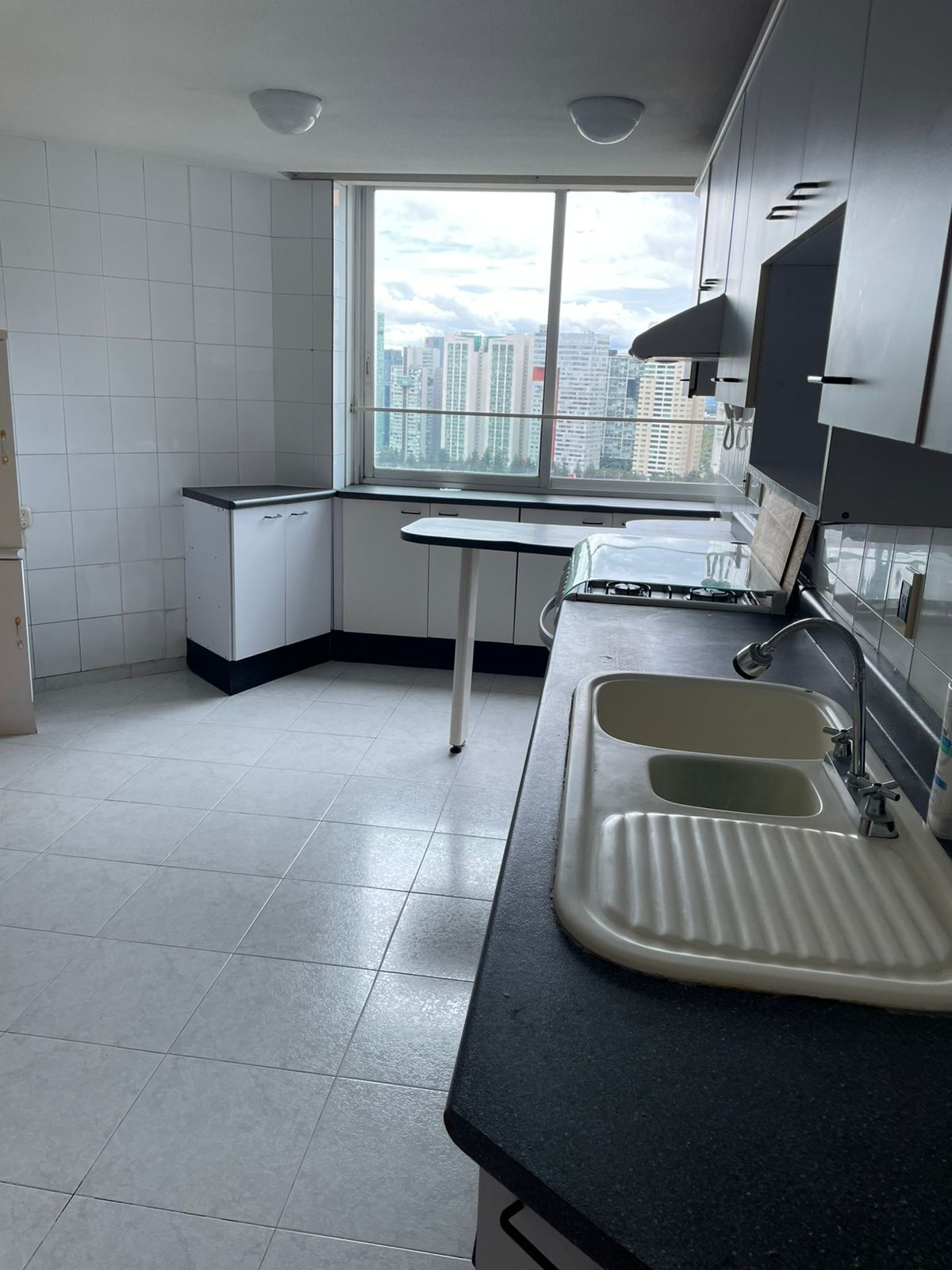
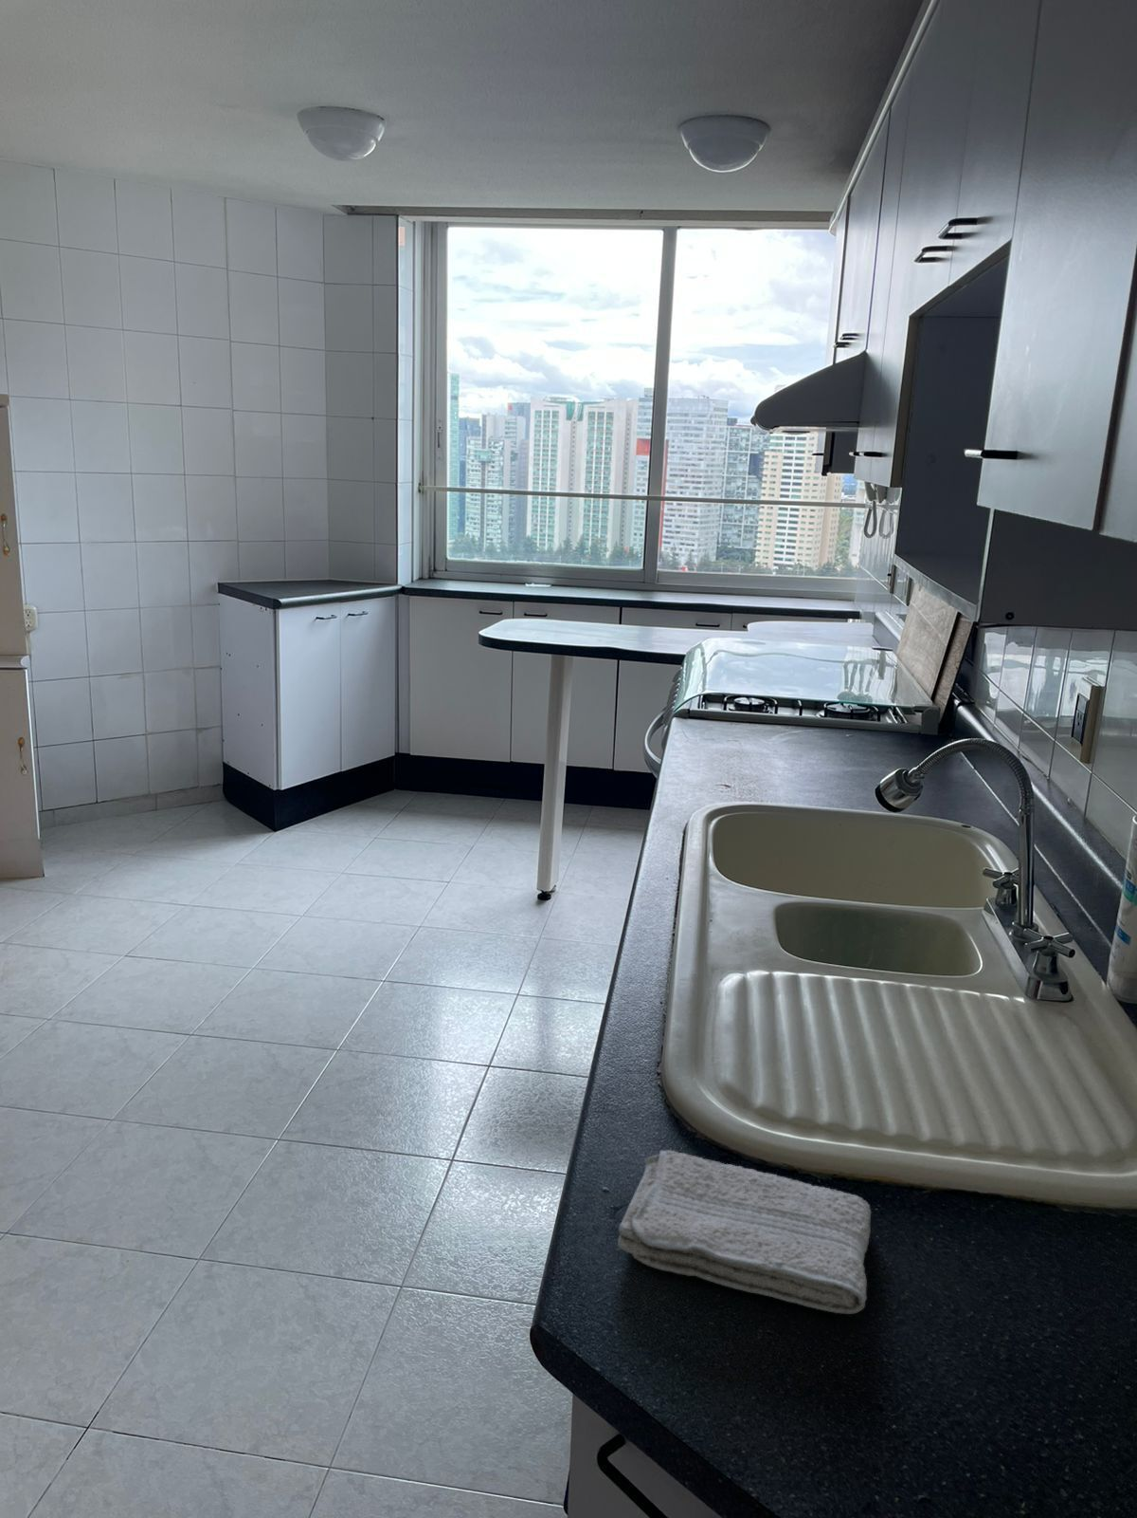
+ washcloth (746, 1223)
